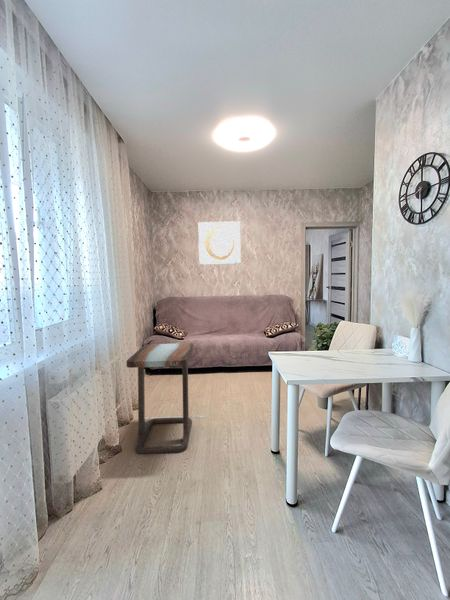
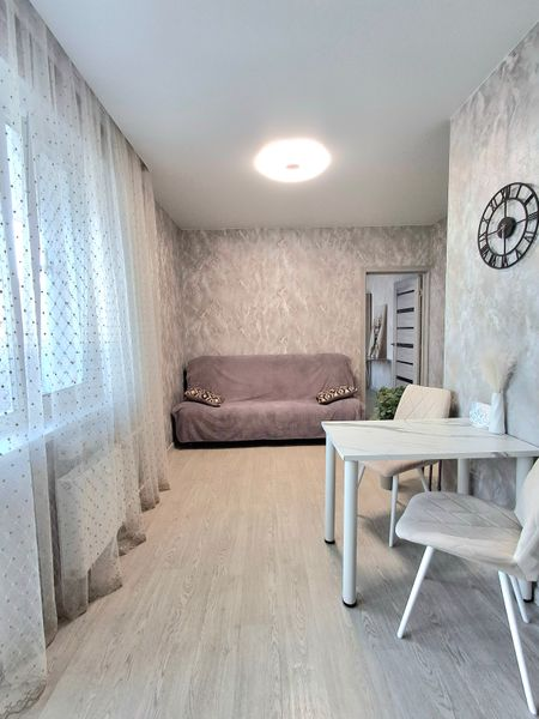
- wall art (219, 243)
- side table (183, 392)
